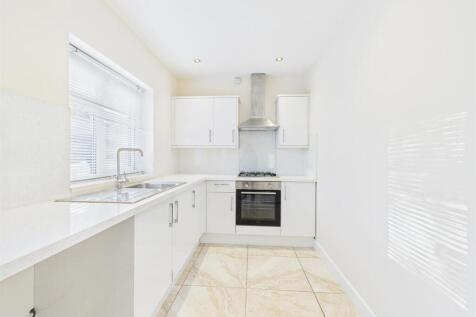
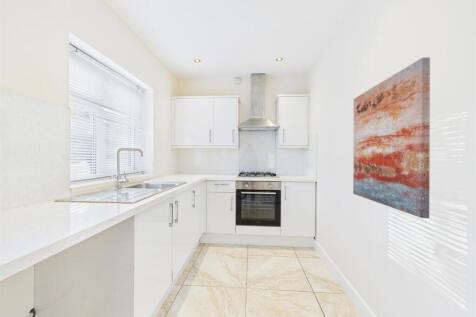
+ wall art (381, 143)
